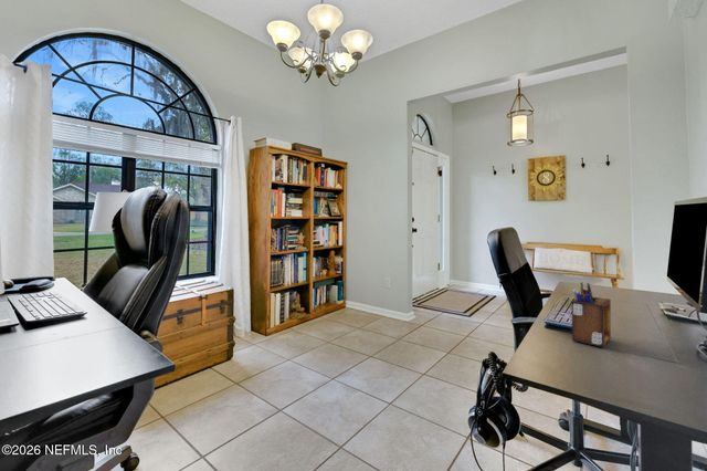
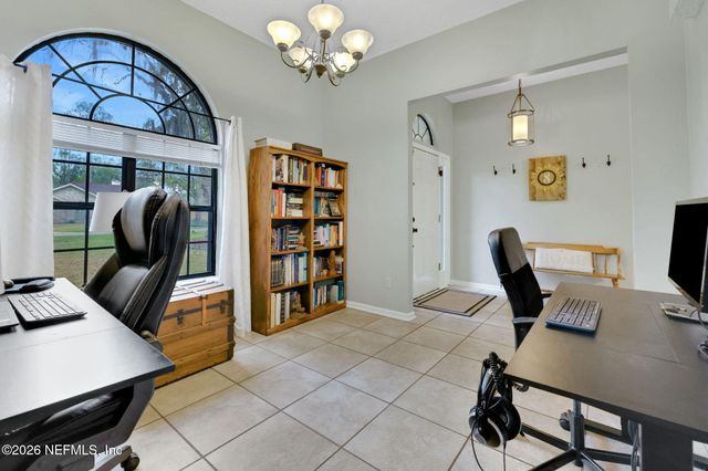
- desk organizer (591, 312)
